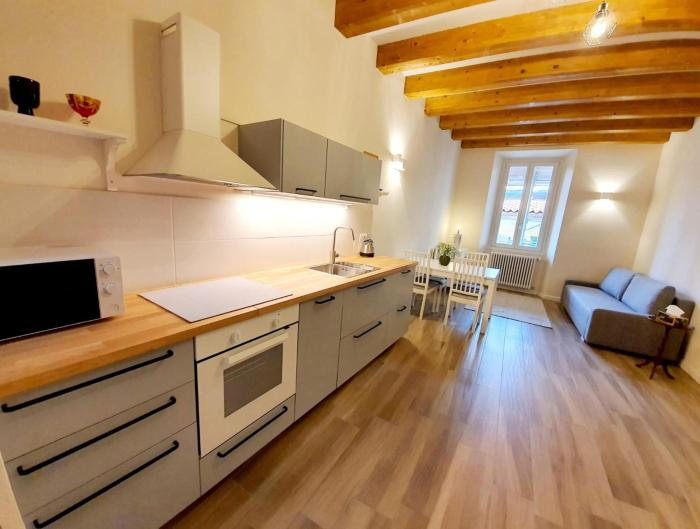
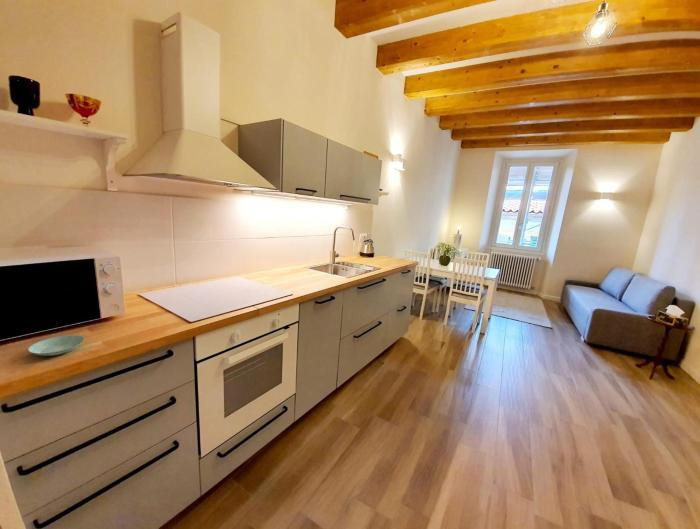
+ saucer (58, 346)
